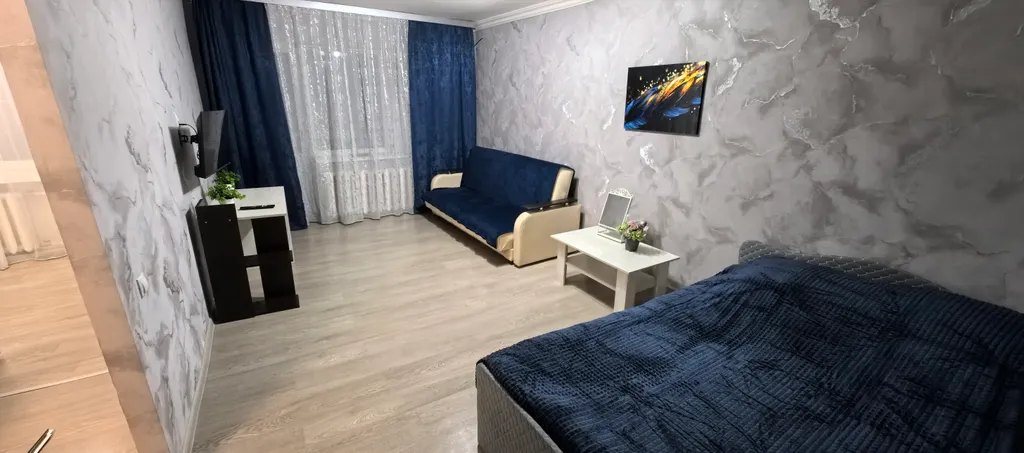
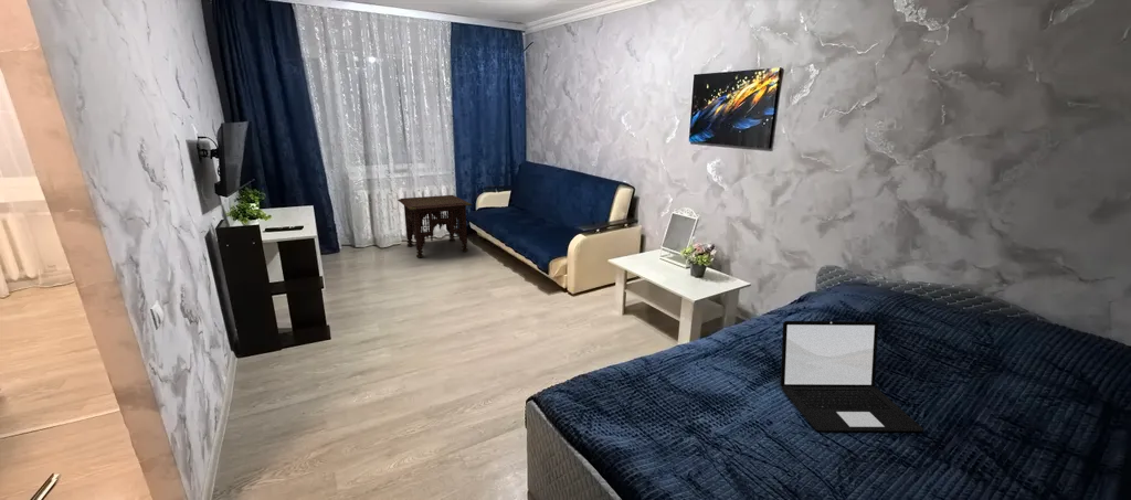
+ side table (435, 224)
+ laptop (848, 372)
